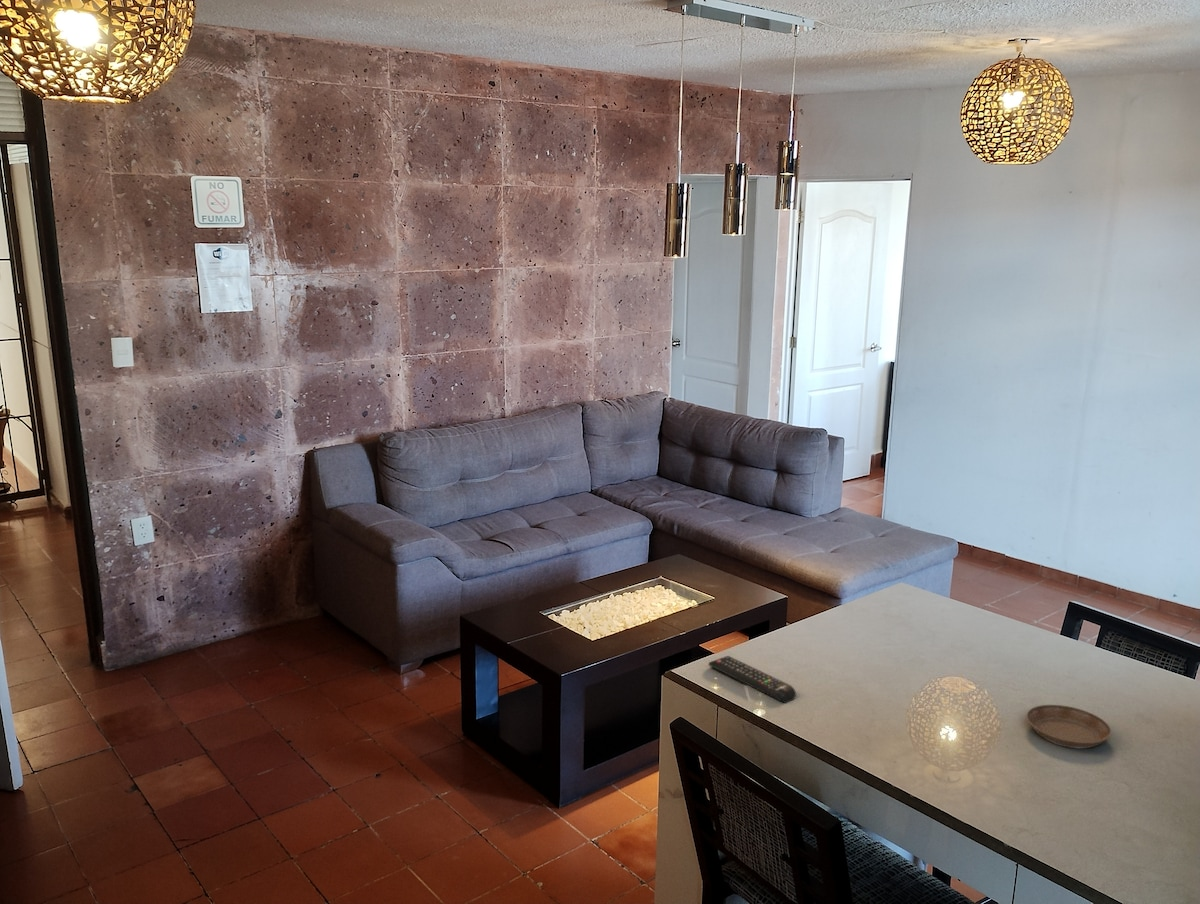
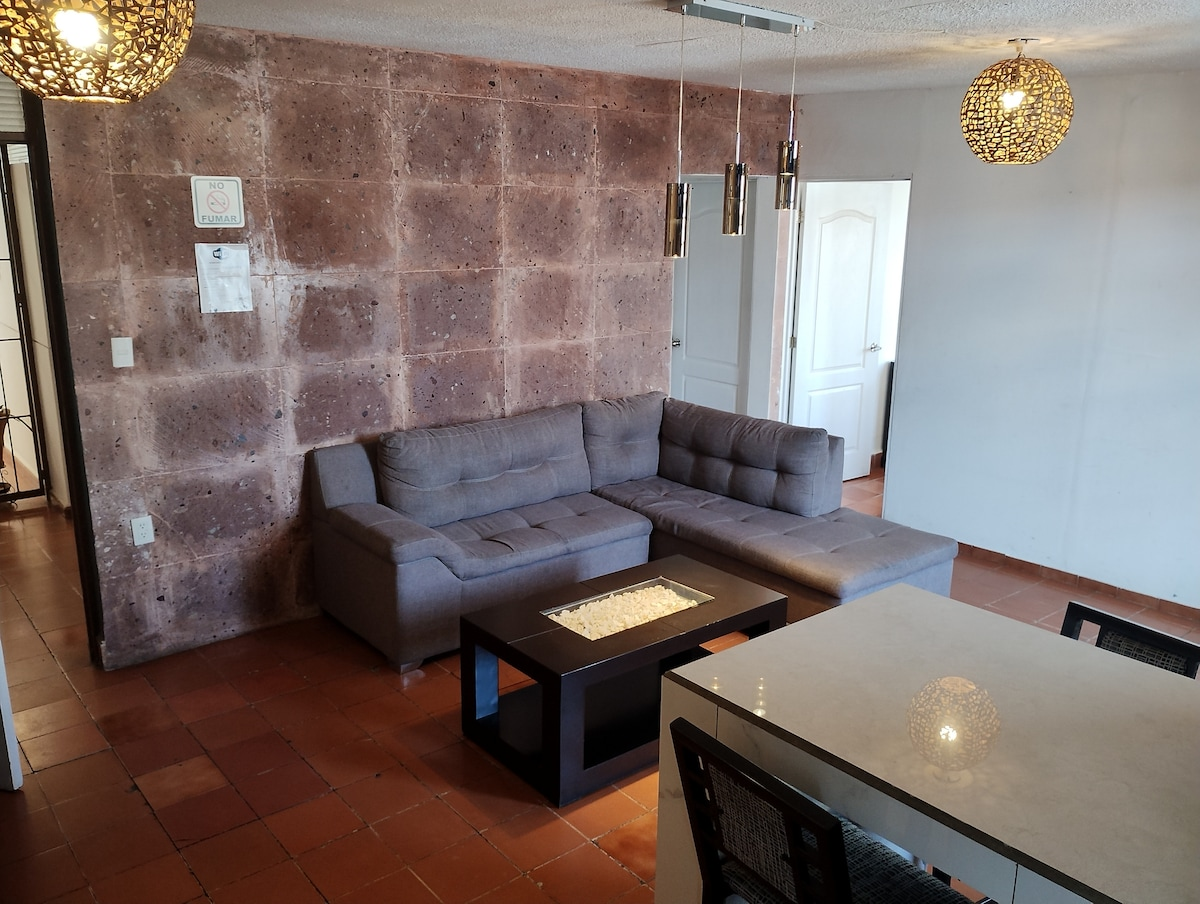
- saucer (1067, 728)
- remote control (750, 677)
